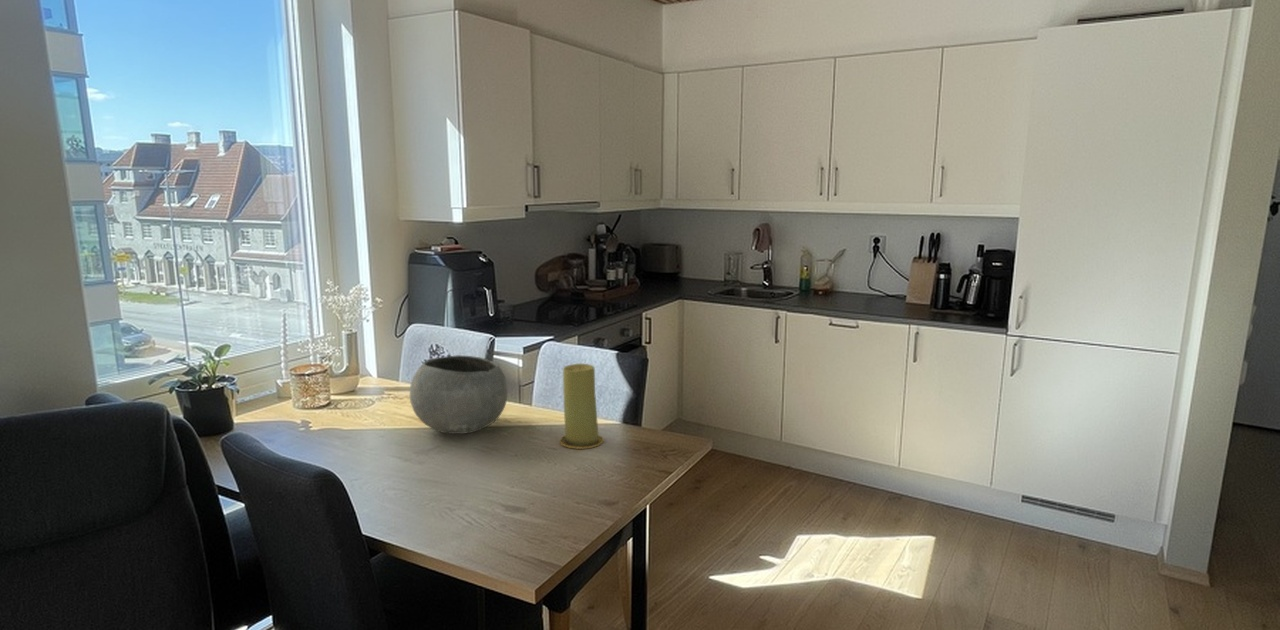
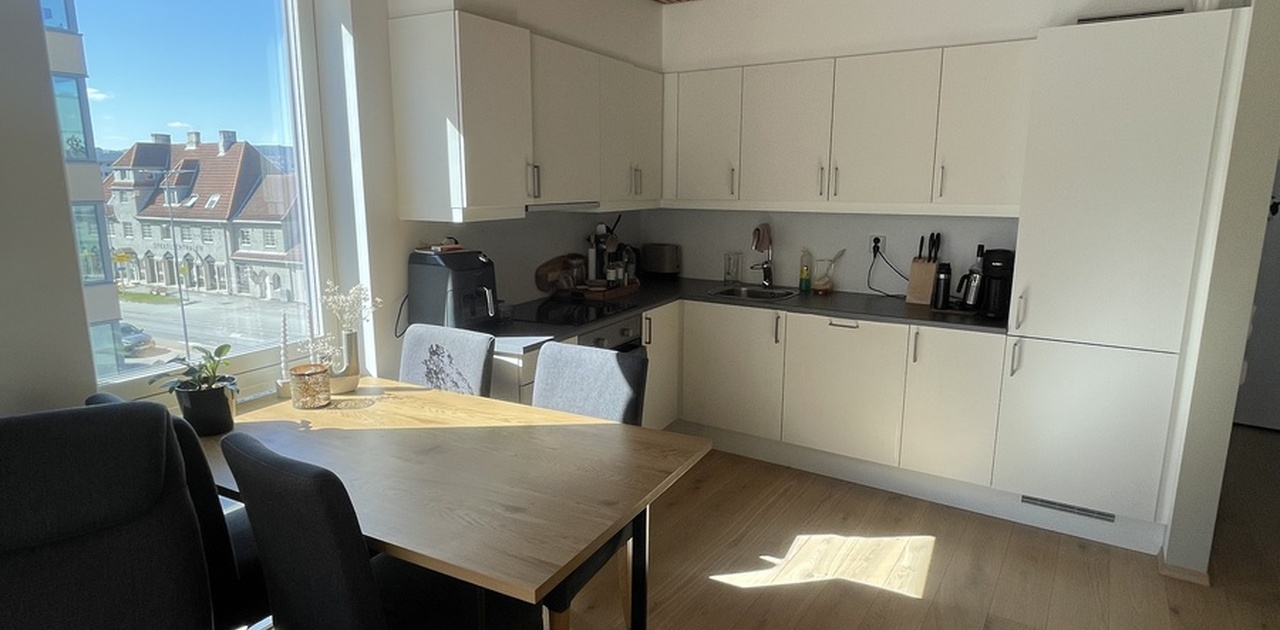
- candle (581, 403)
- bowl (459, 394)
